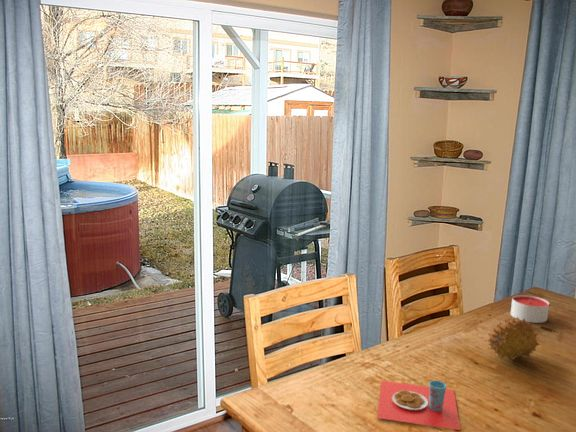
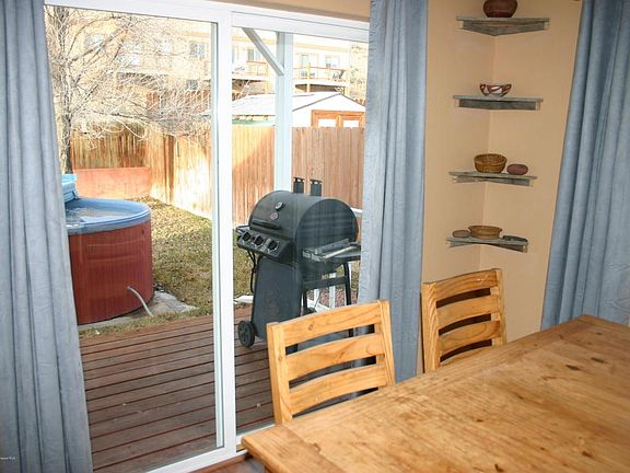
- fruit (512, 338)
- candle (529, 308)
- placemat (418, 391)
